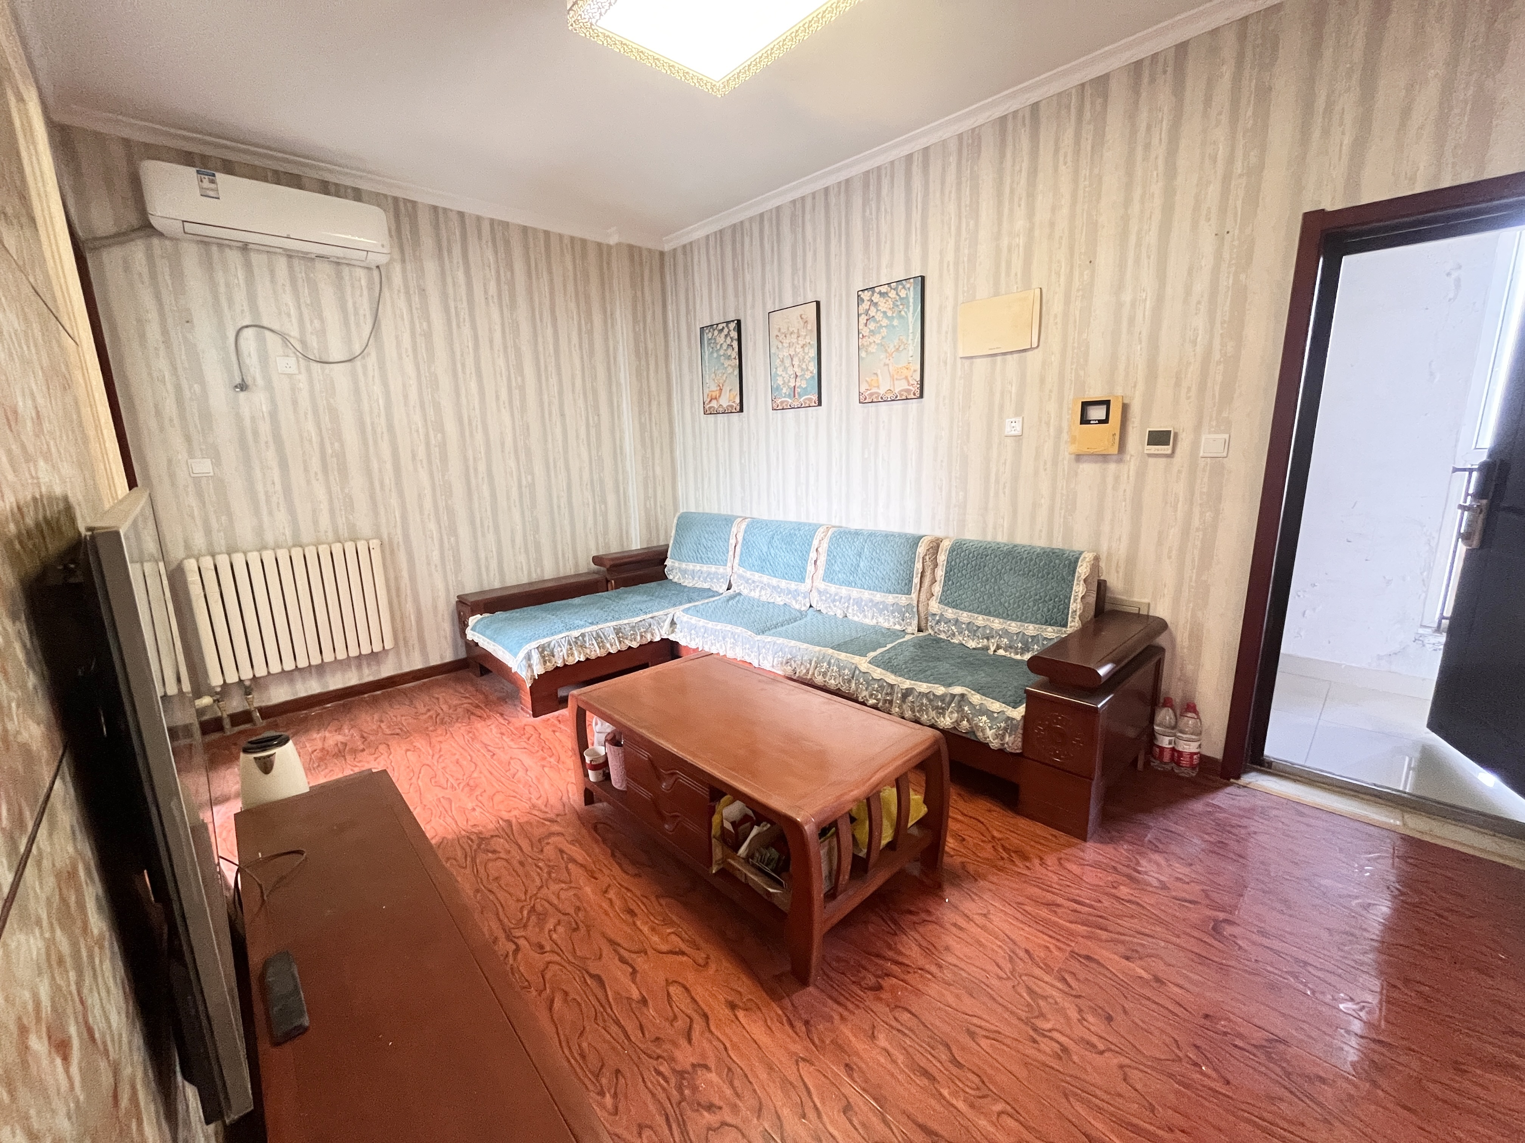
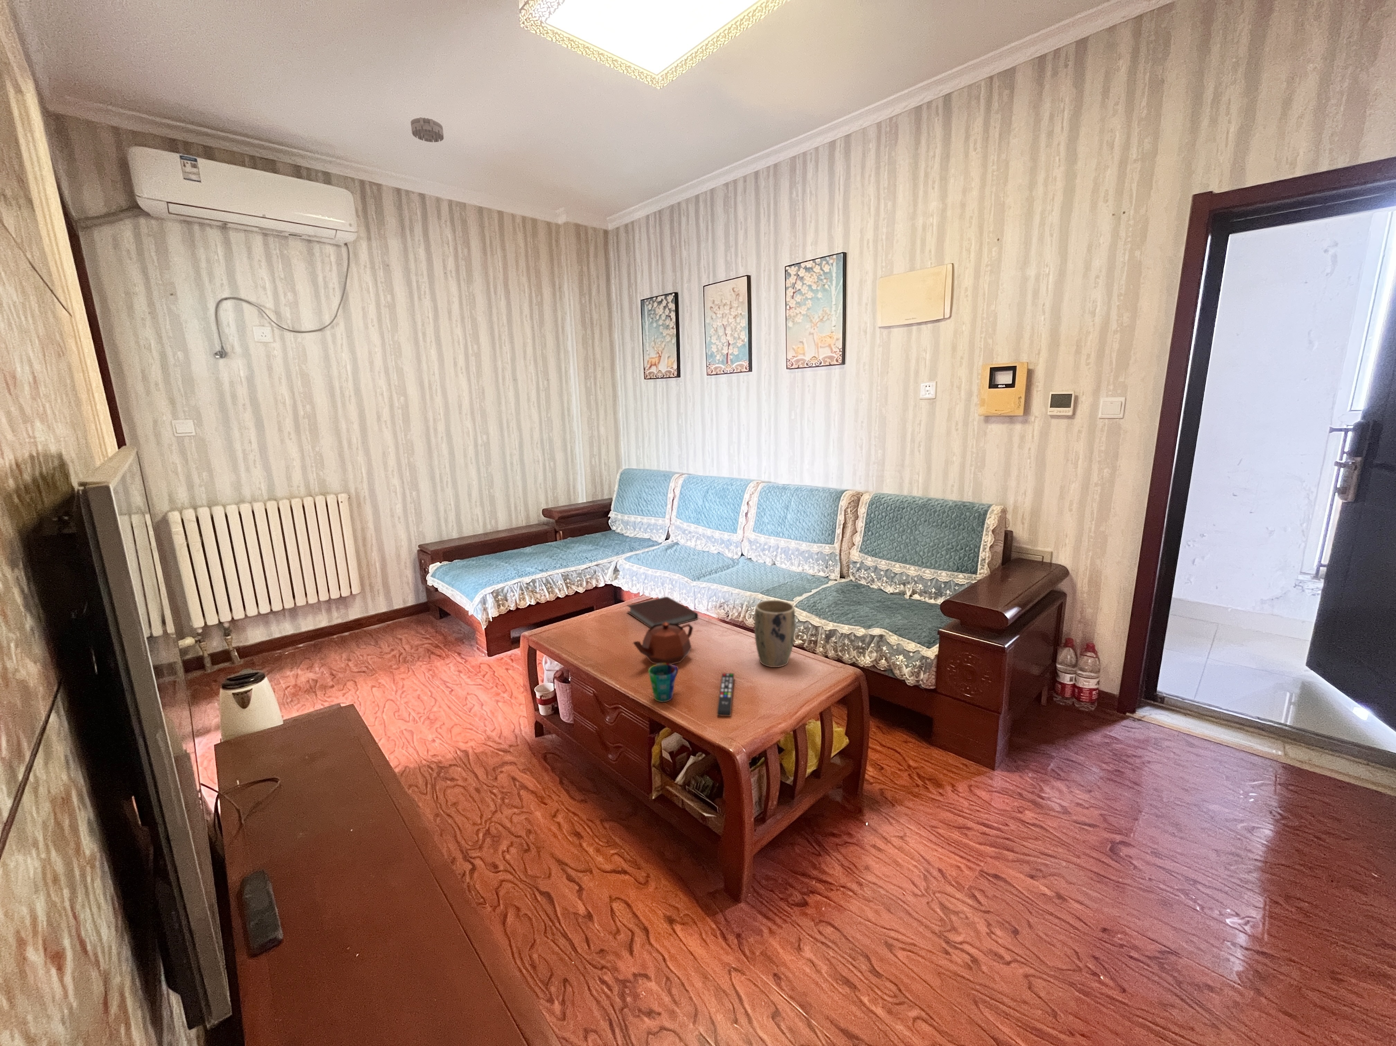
+ teapot (664, 641)
+ smoke detector (428, 130)
+ plant pot (774, 634)
+ remote control (727, 693)
+ cup (665, 681)
+ notebook (662, 612)
